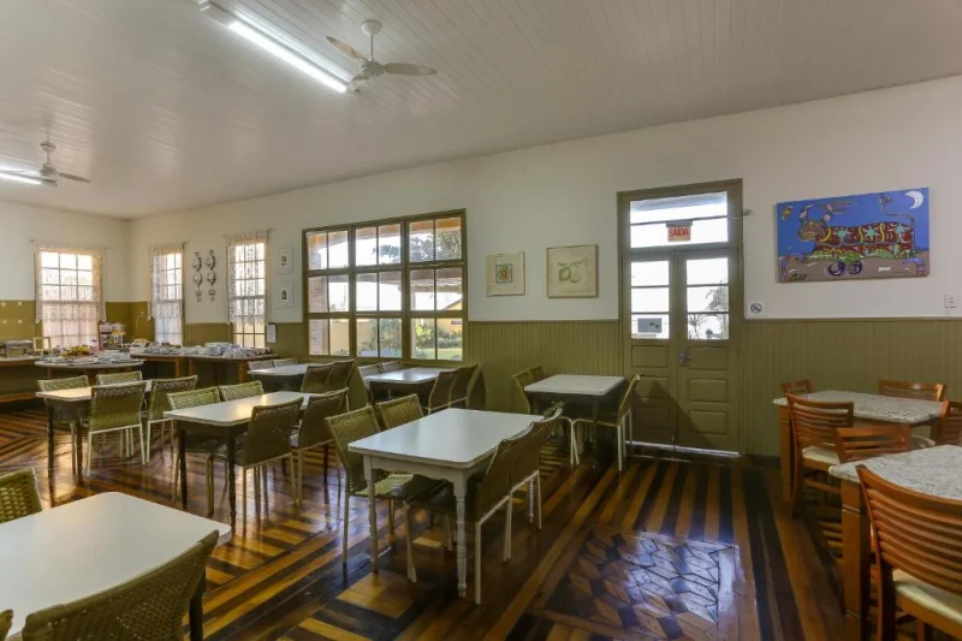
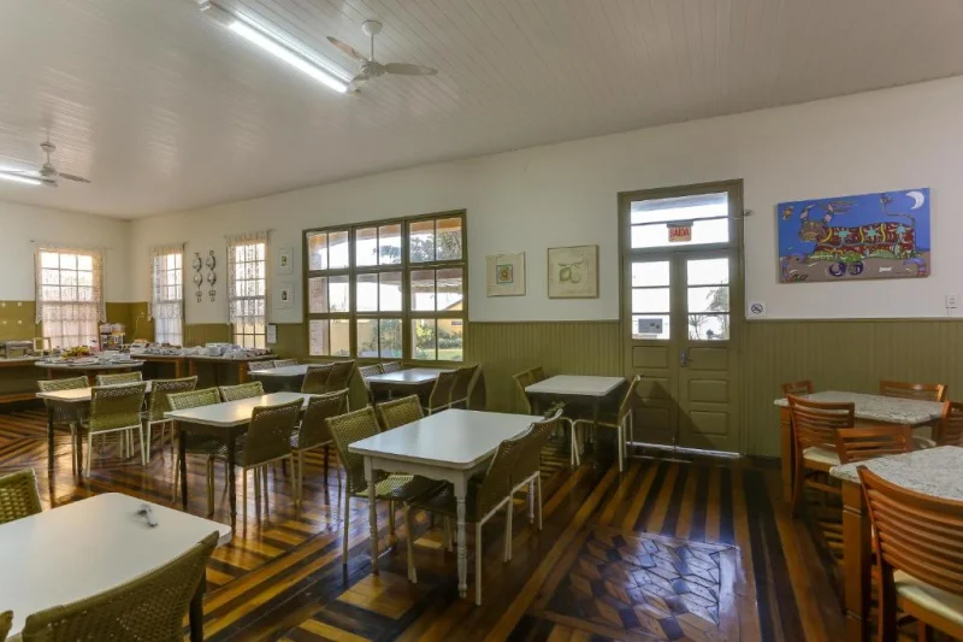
+ spoon (148, 513)
